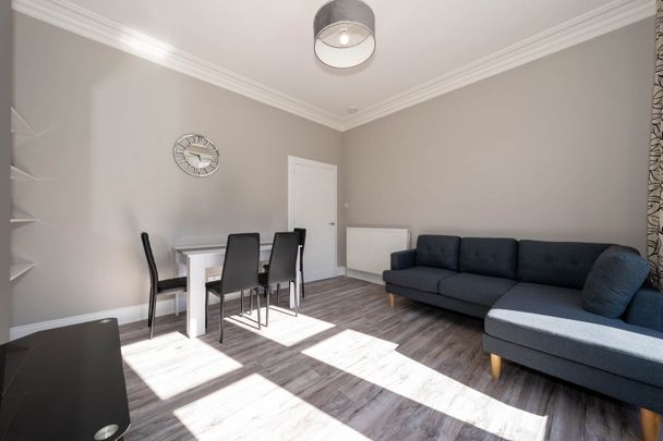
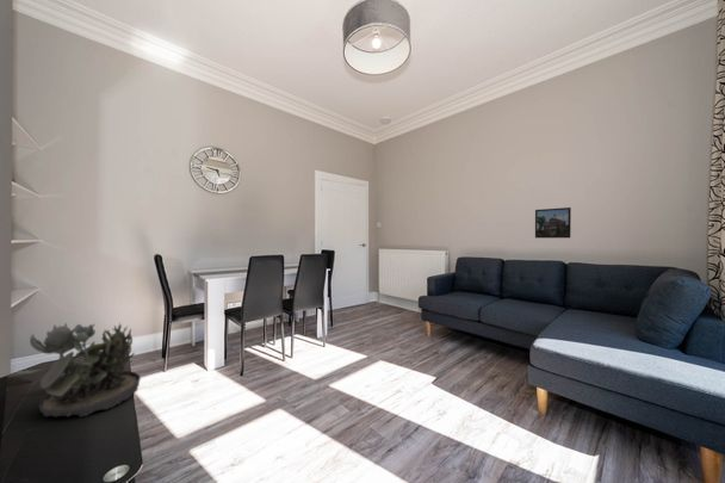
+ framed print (552, 223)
+ succulent plant (87, 360)
